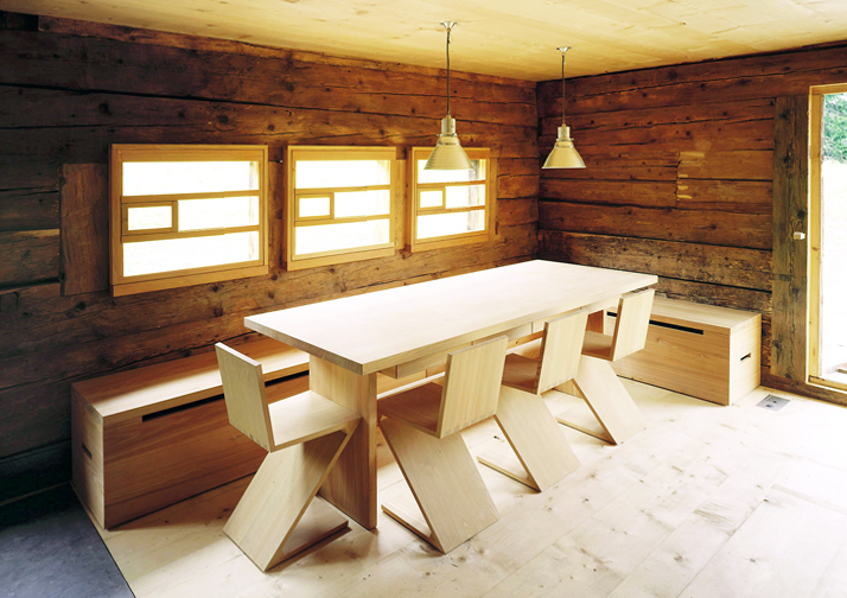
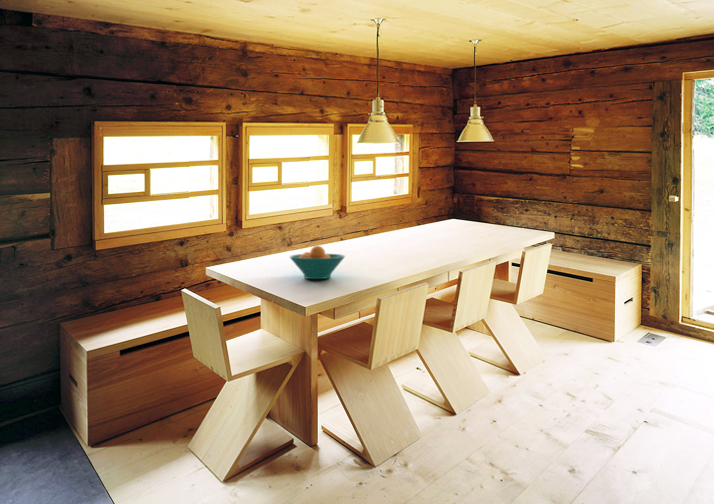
+ fruit bowl (317, 261)
